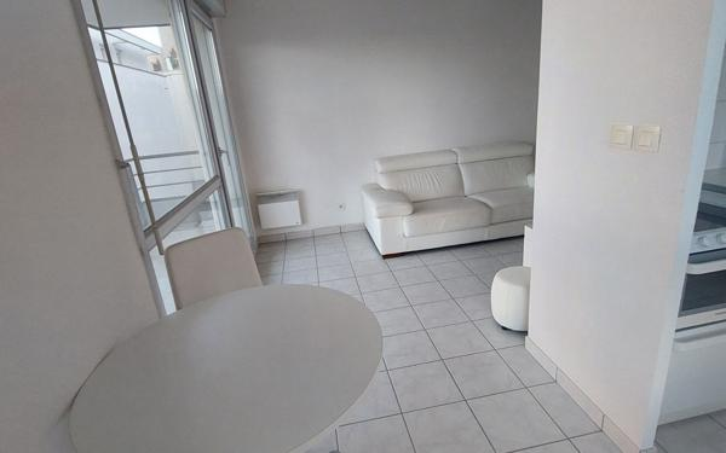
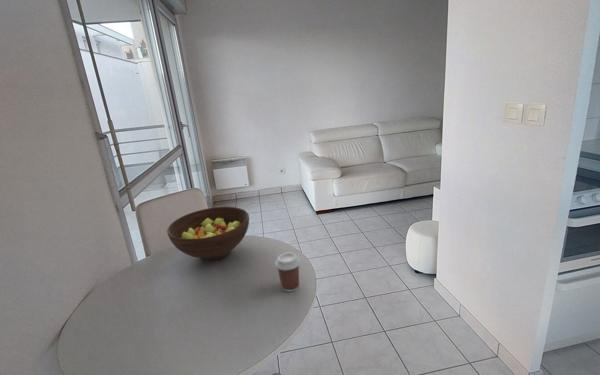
+ fruit bowl (212, 237)
+ coffee cup (288, 271)
